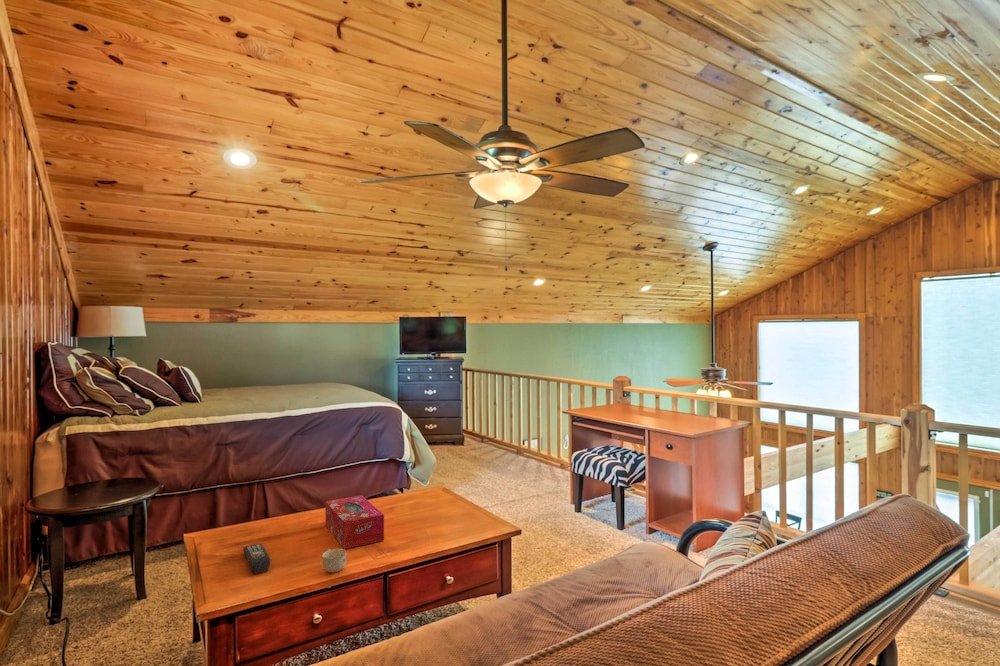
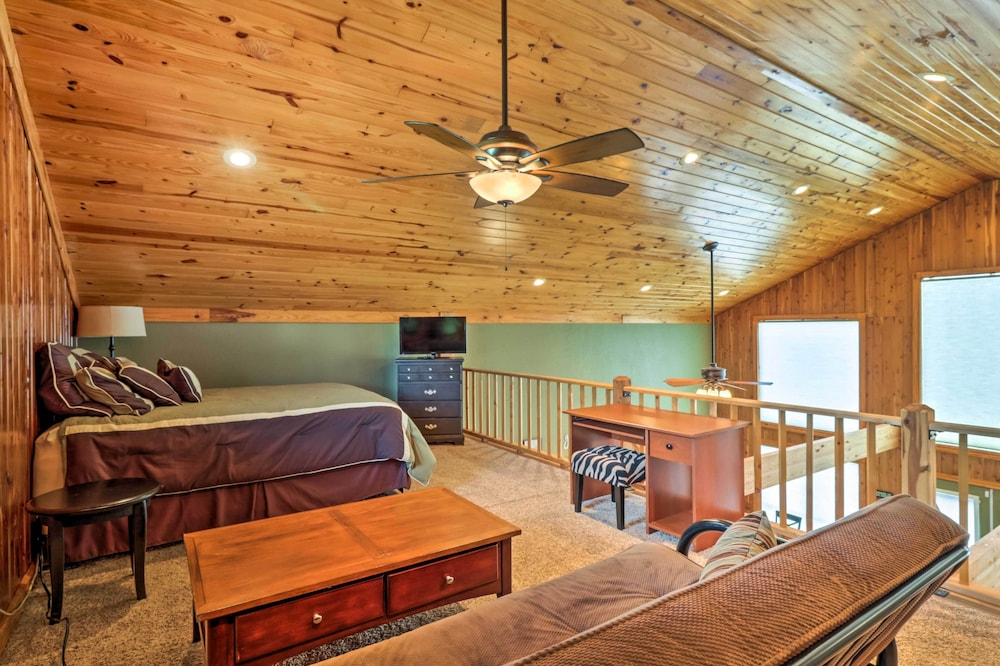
- cup (333, 560)
- tissue box (353, 520)
- remote control (256, 556)
